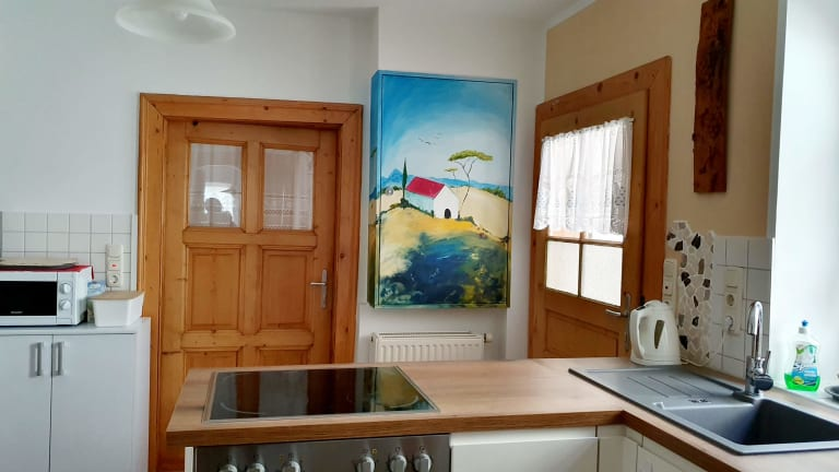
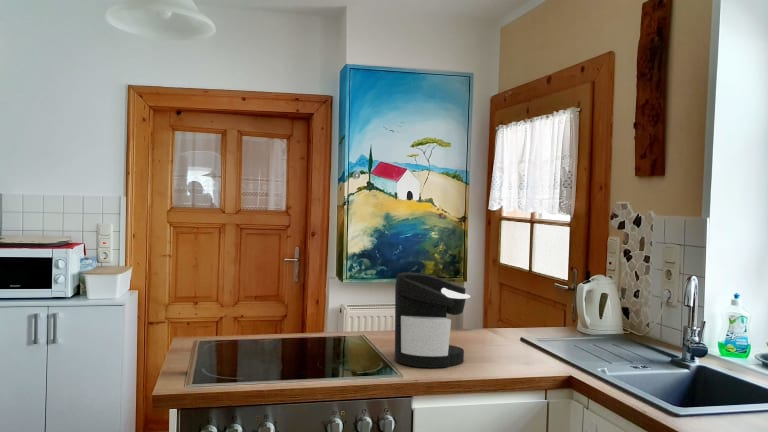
+ coffee maker (432, 316)
